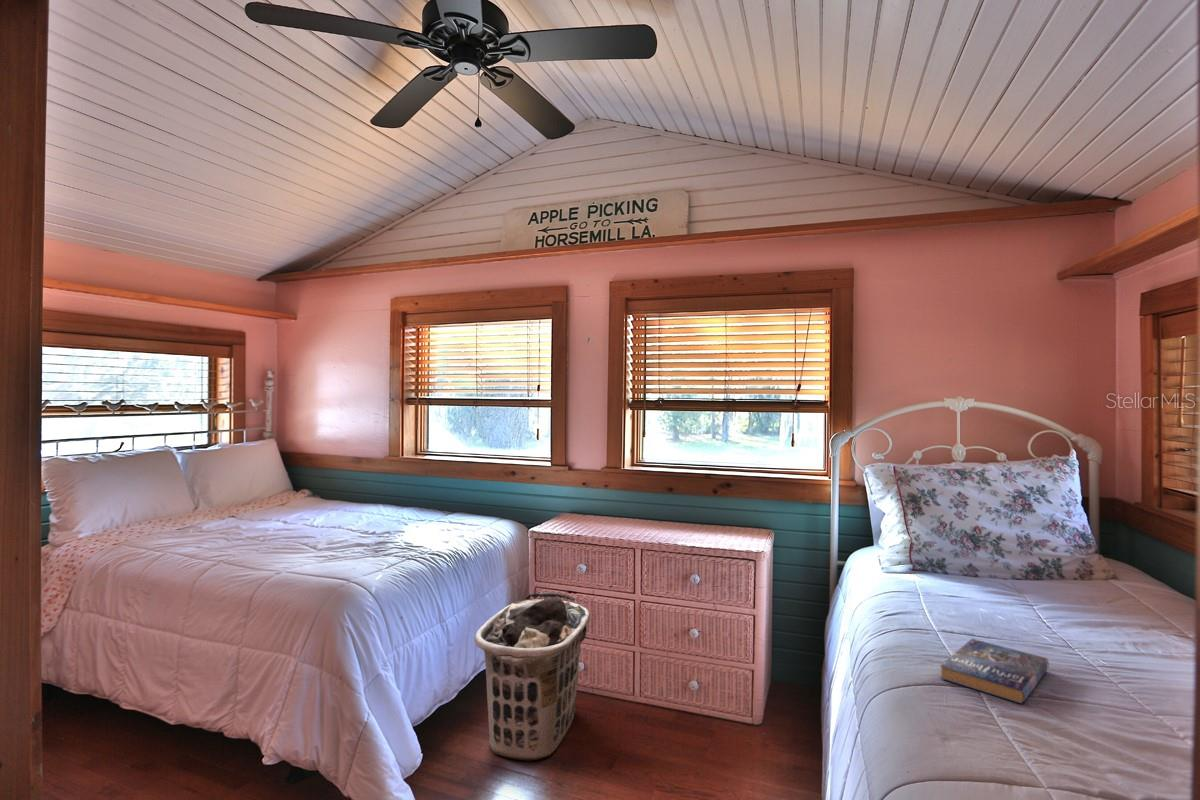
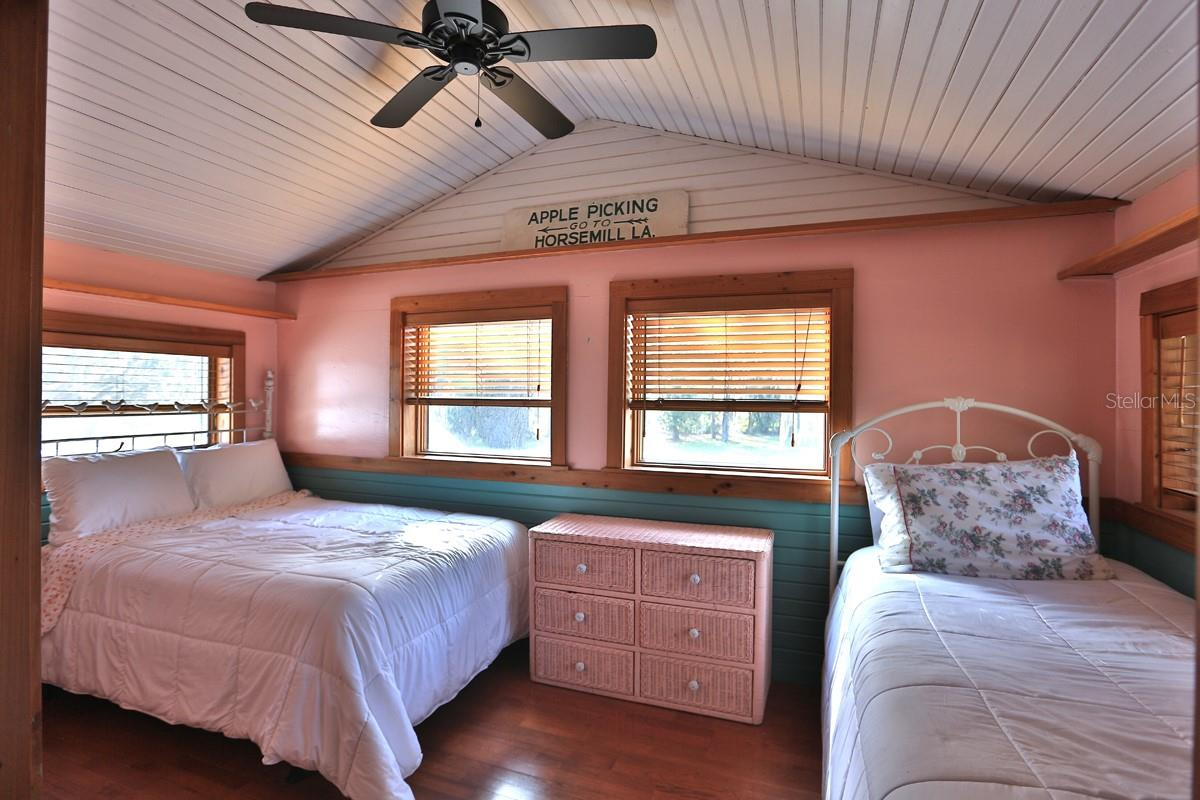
- clothes hamper (535, 665)
- book (995, 668)
